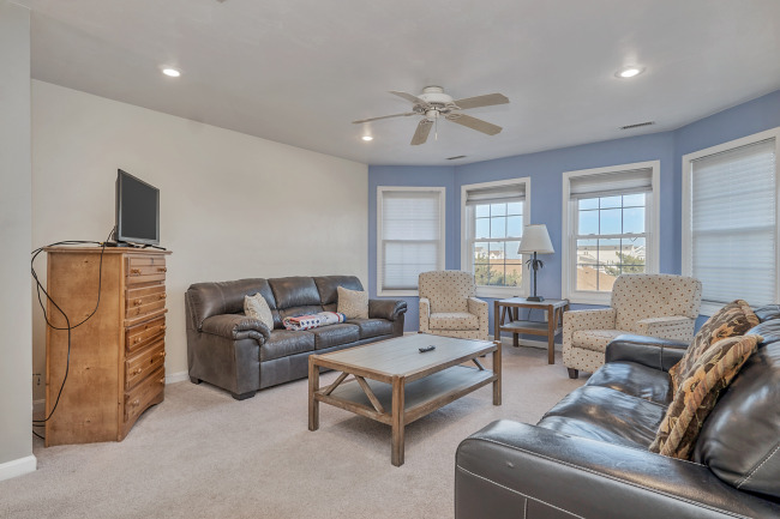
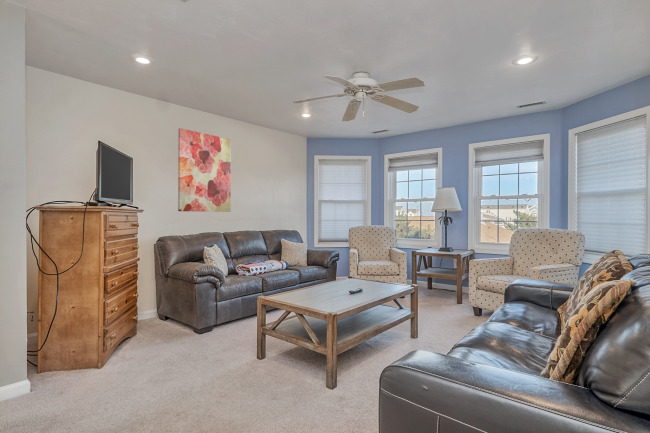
+ wall art (206, 172)
